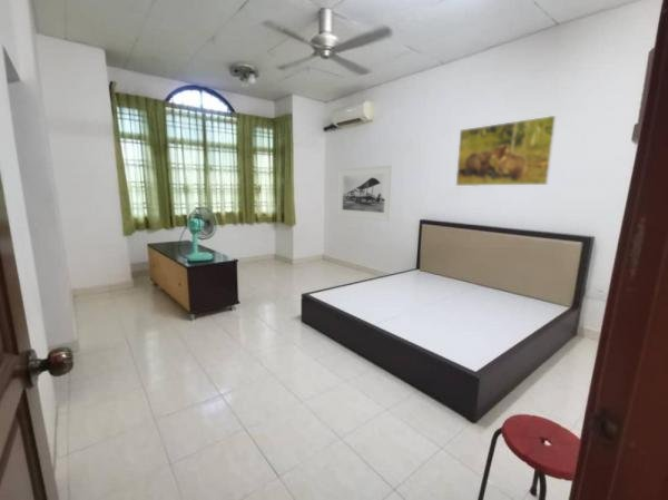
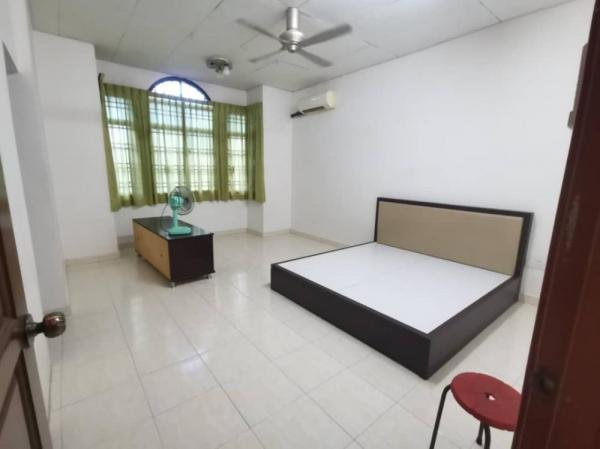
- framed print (362, 193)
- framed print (500, 155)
